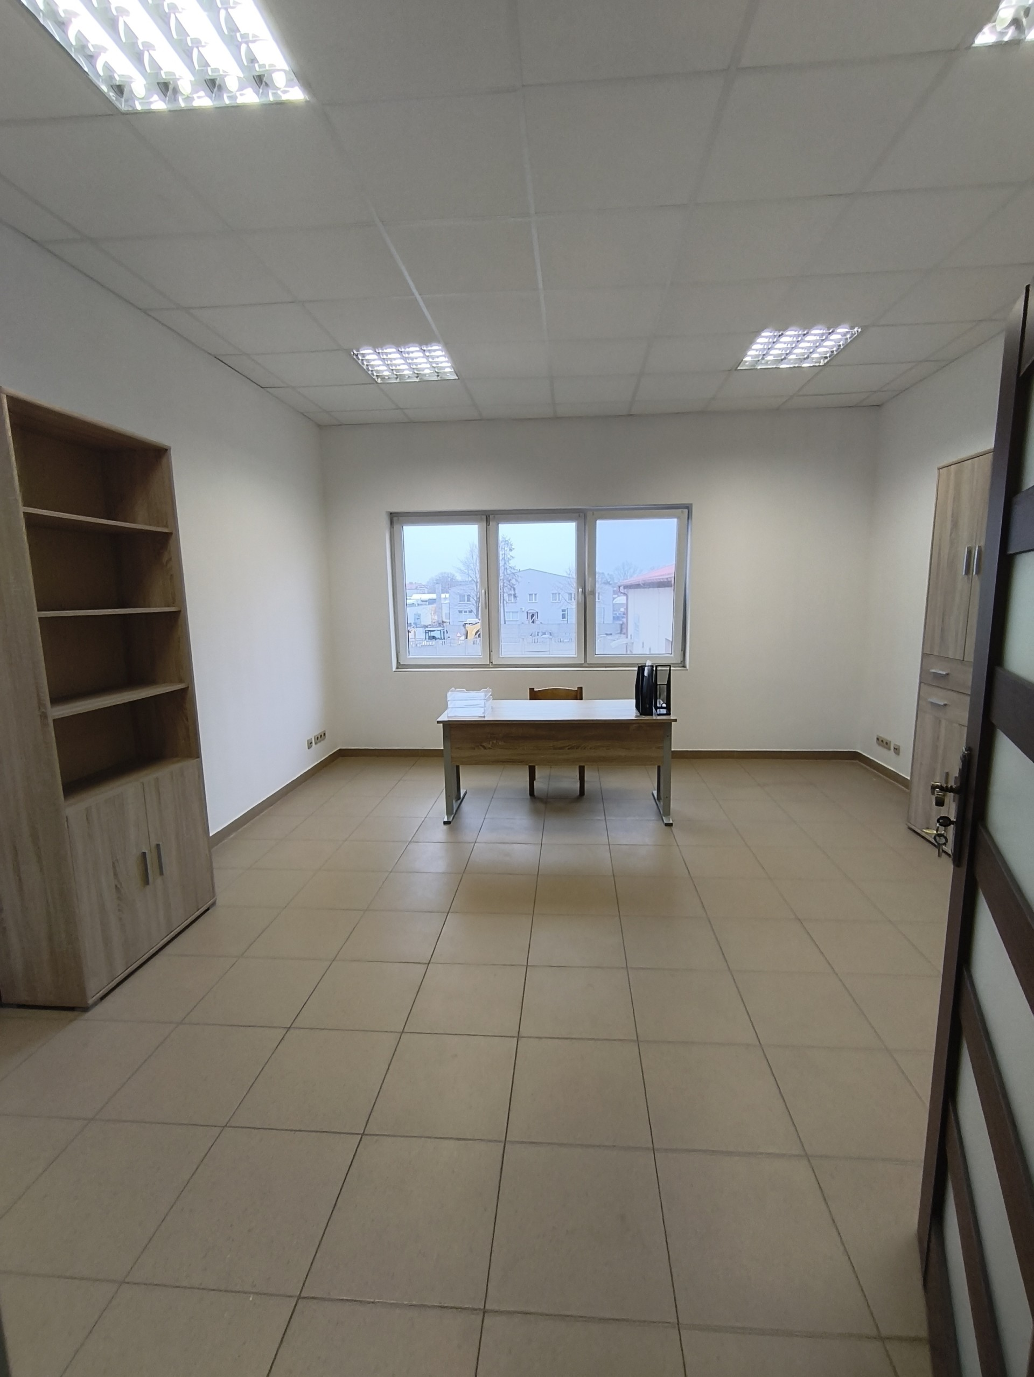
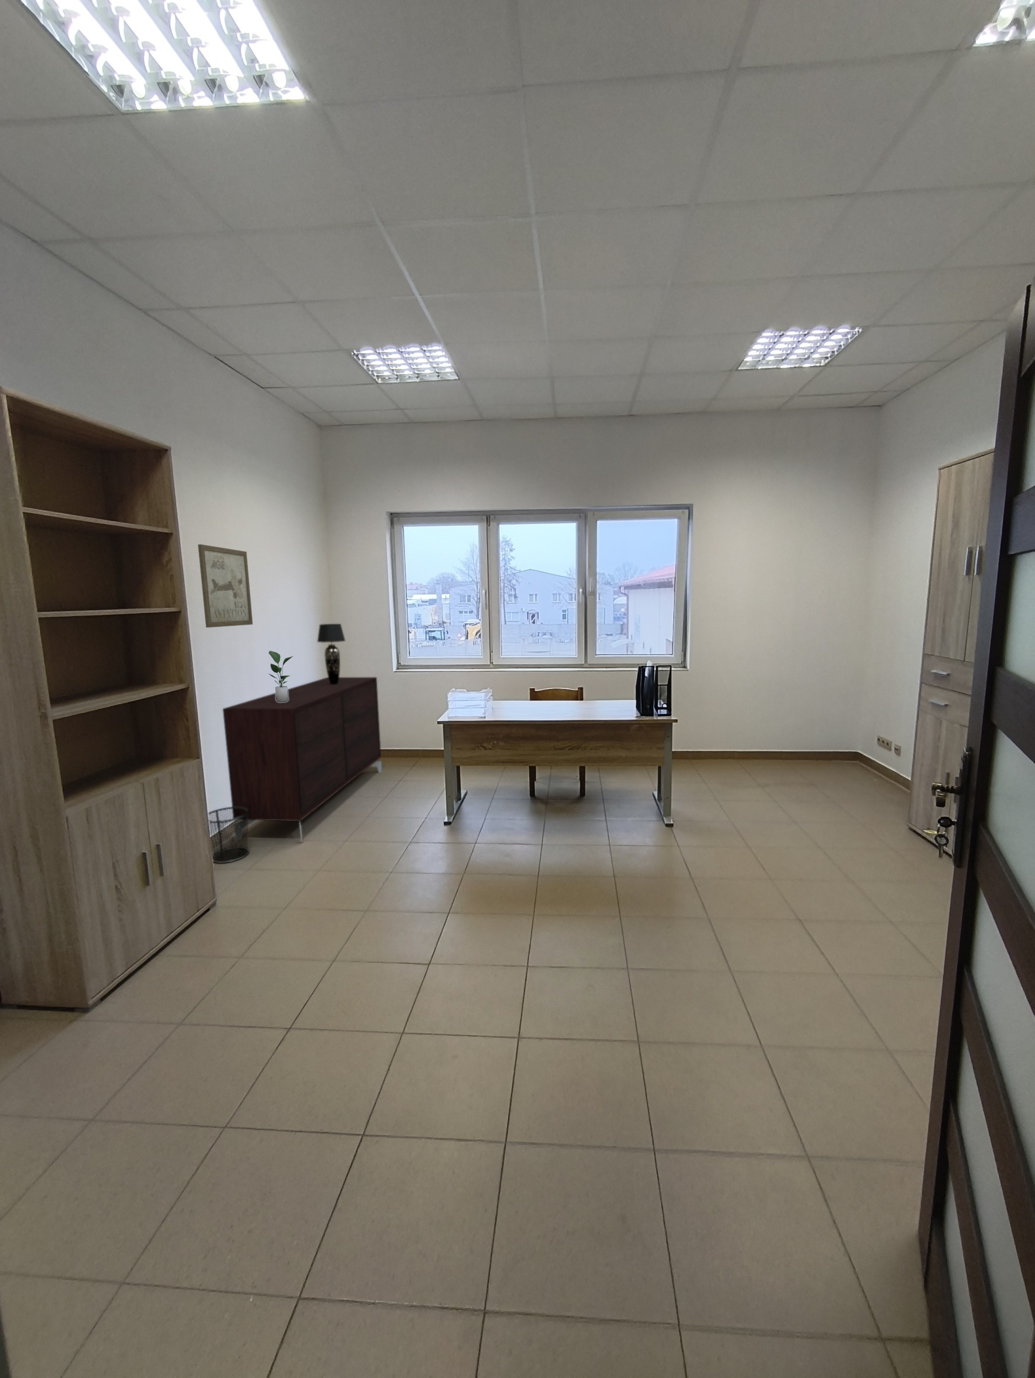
+ waste bin (228, 835)
+ wall art (227, 587)
+ table lamp (332, 654)
+ potted plant (280, 676)
+ sideboard (316, 747)
